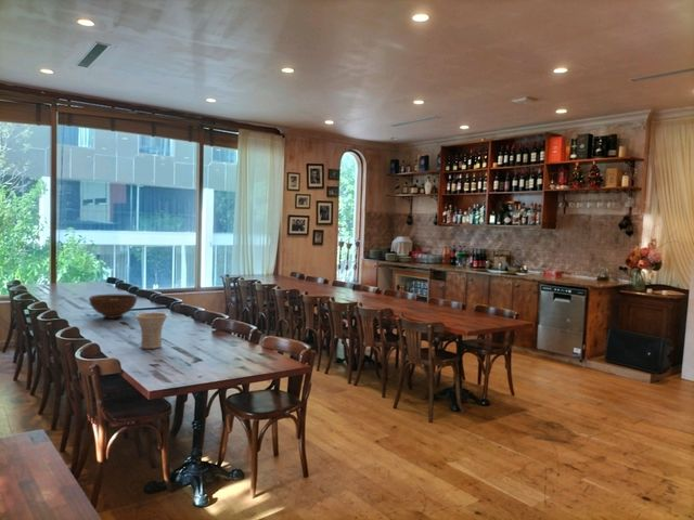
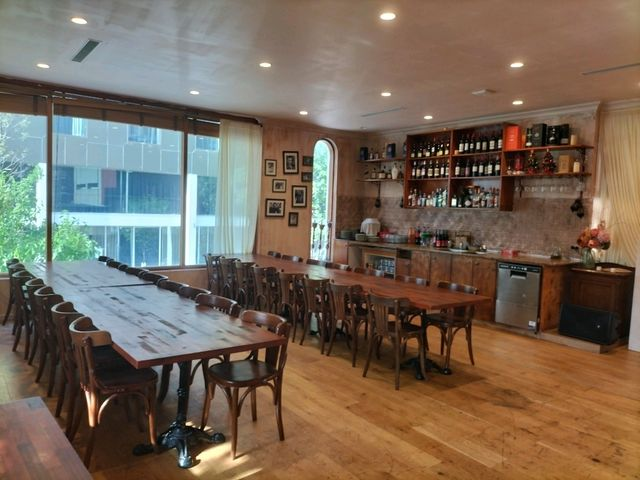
- fruit bowl (113, 307)
- vase (151, 330)
